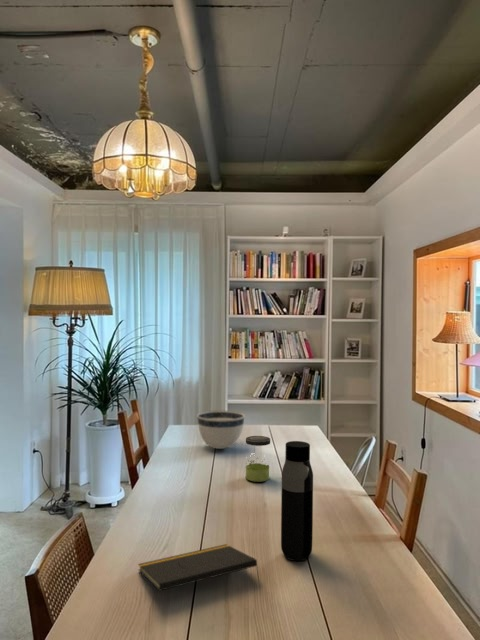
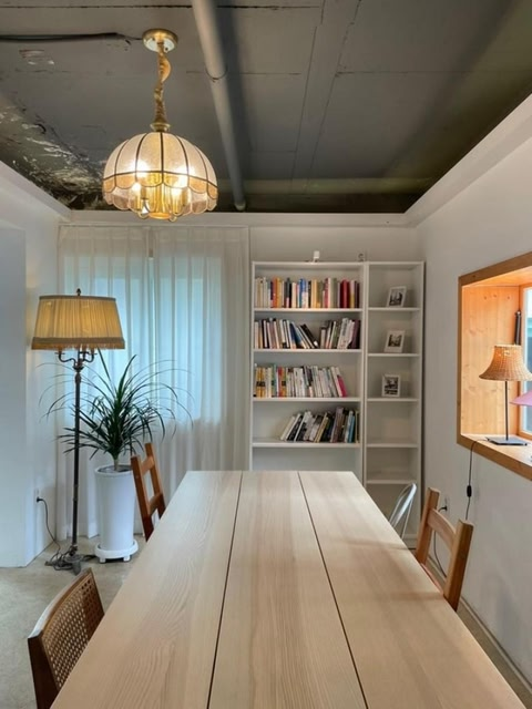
- jar (257, 458)
- water bottle (297, 499)
- notepad (196, 565)
- bowl (220, 431)
